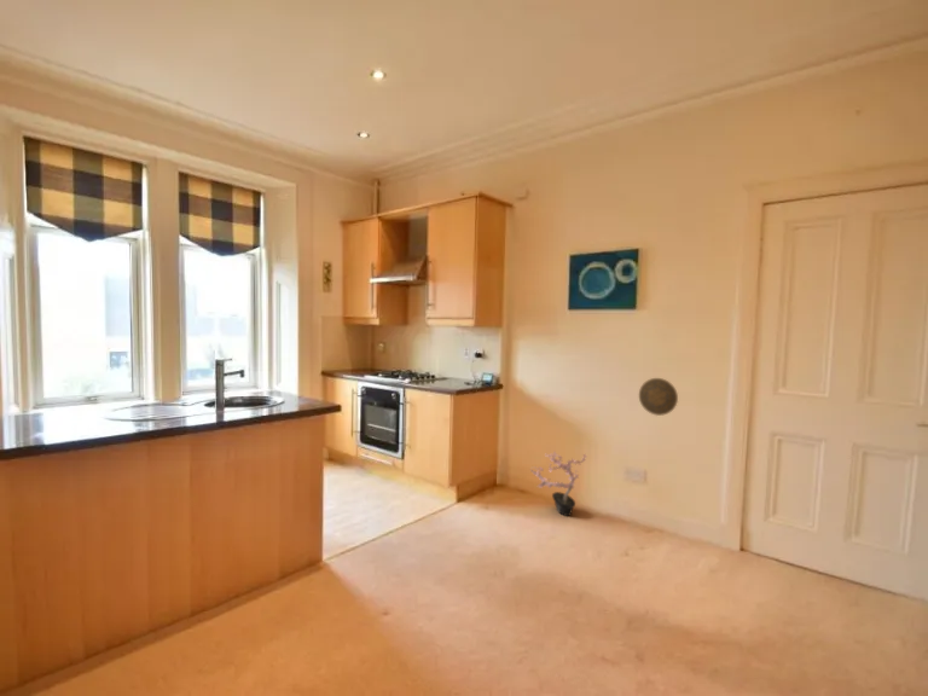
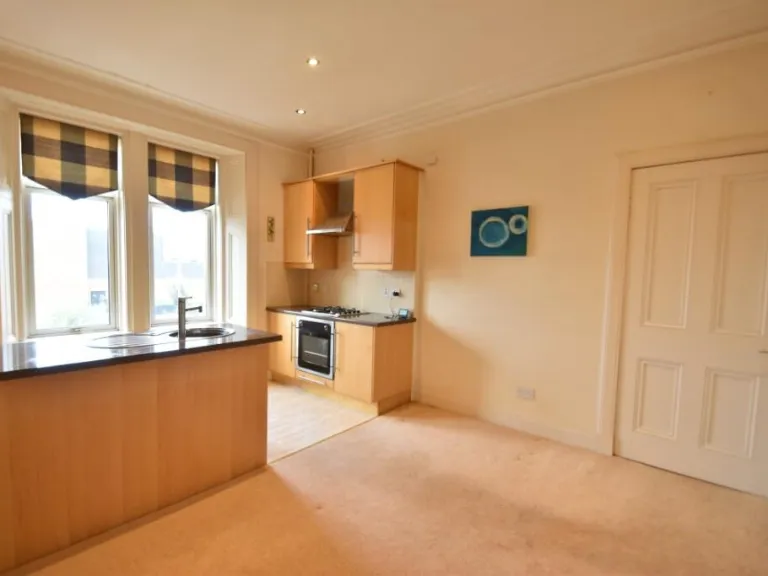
- decorative plate (657, 396)
- potted plant (555, 482)
